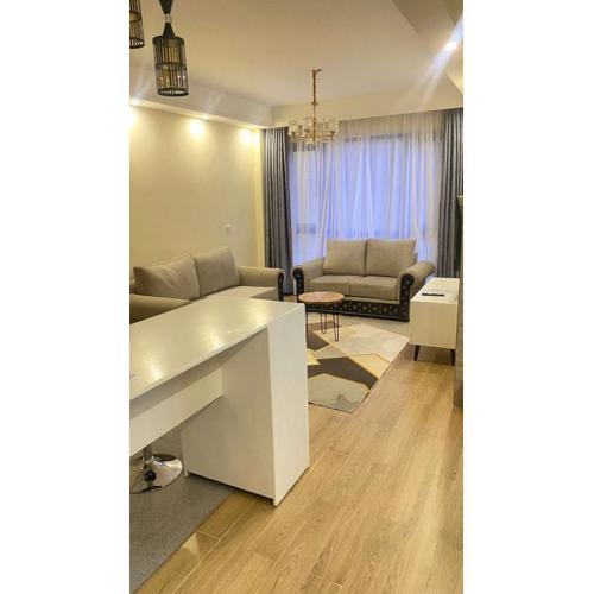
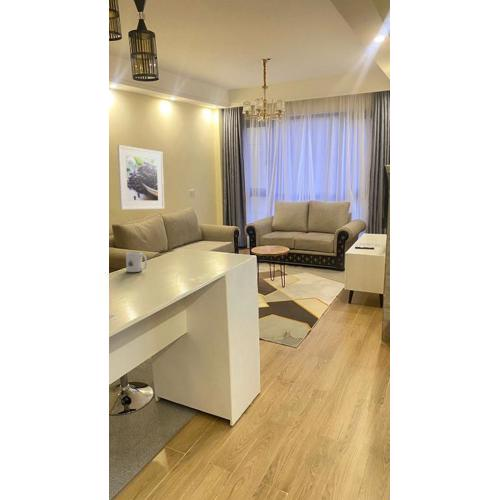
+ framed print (142, 179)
+ mug (137, 261)
